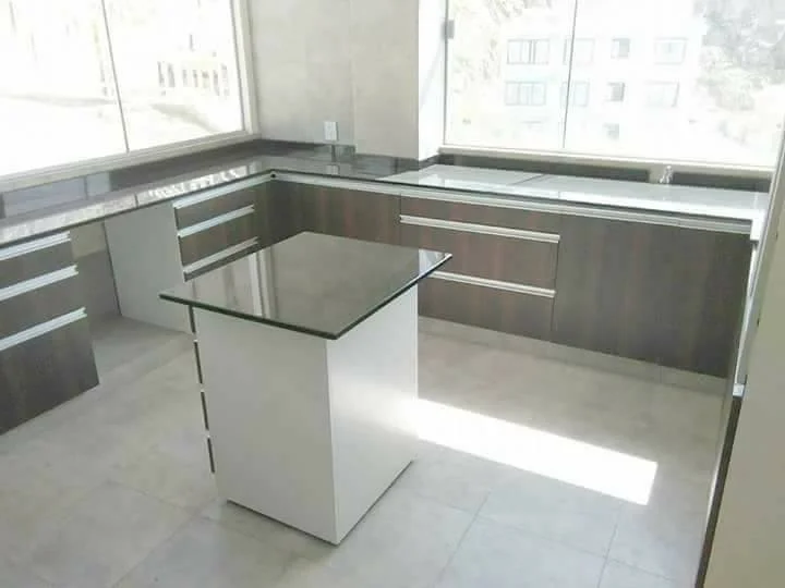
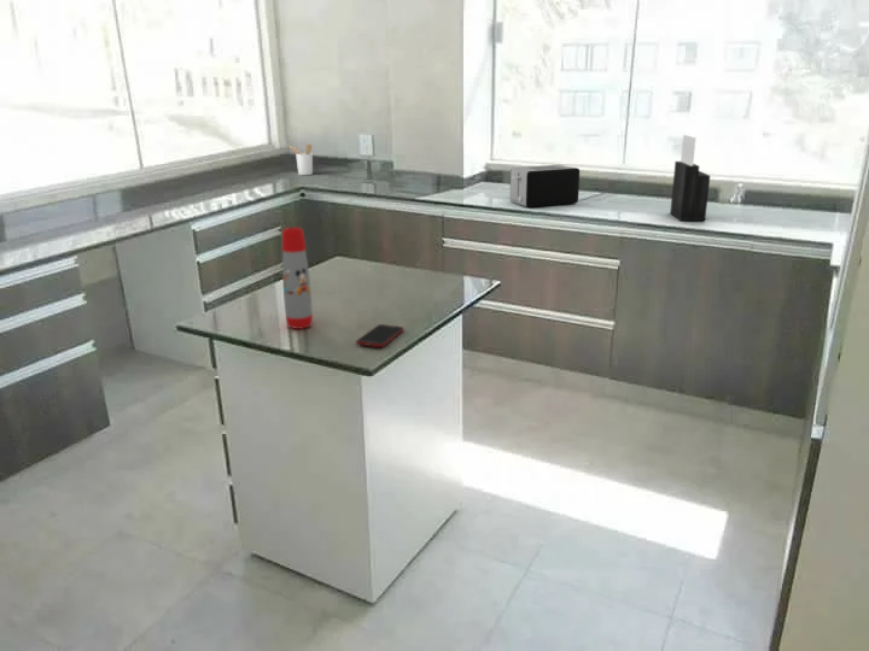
+ cell phone (380, 335)
+ toaster (544, 184)
+ utensil holder (301, 159)
+ water bottle (296, 277)
+ knife block (694, 176)
